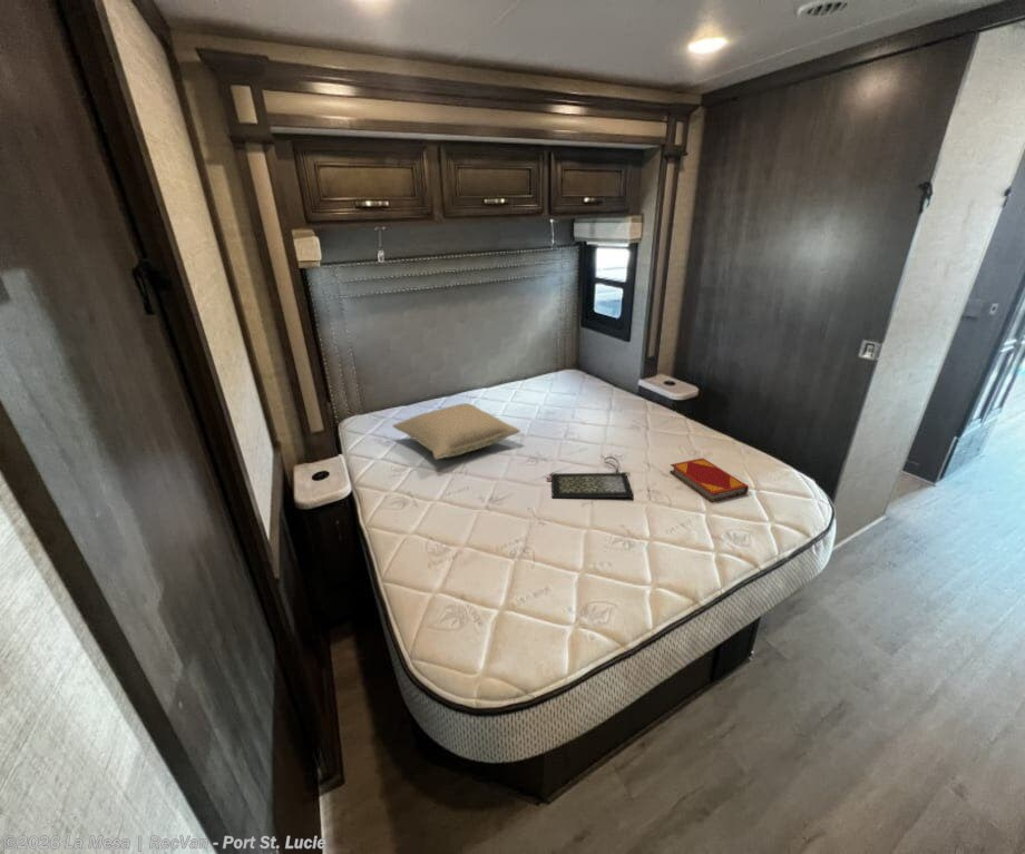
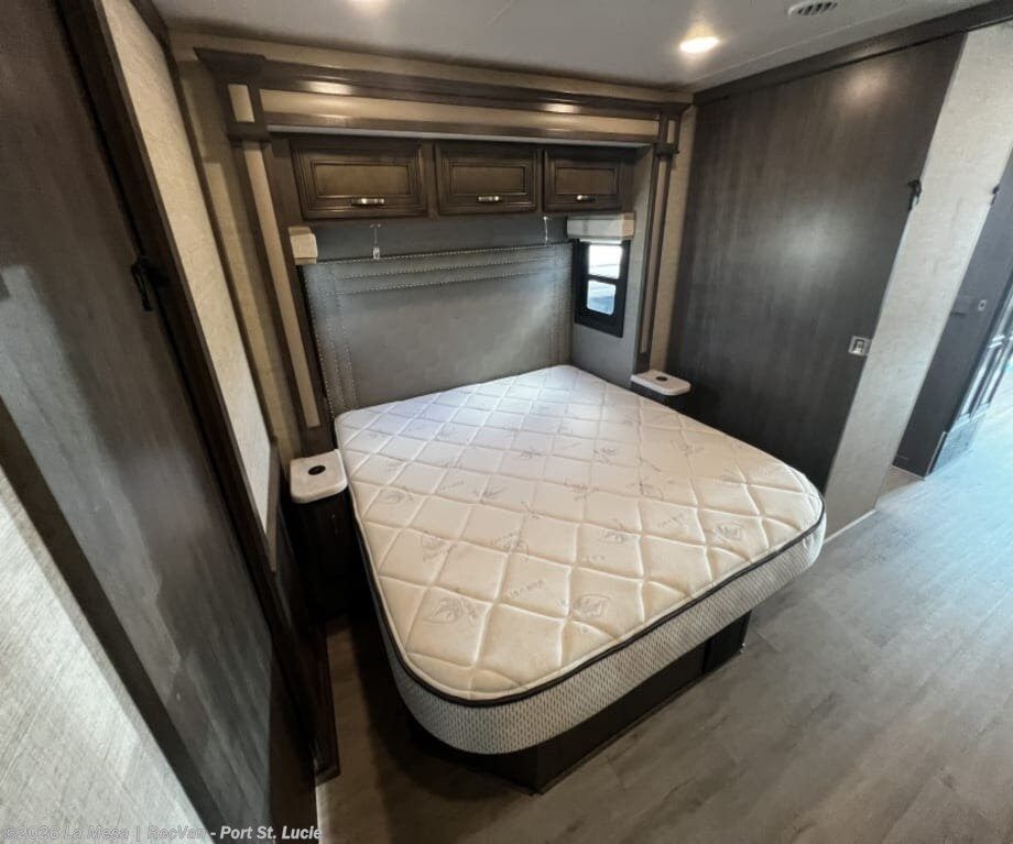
- clutch bag (594, 483)
- pillow (455, 428)
- hardback book (706, 478)
